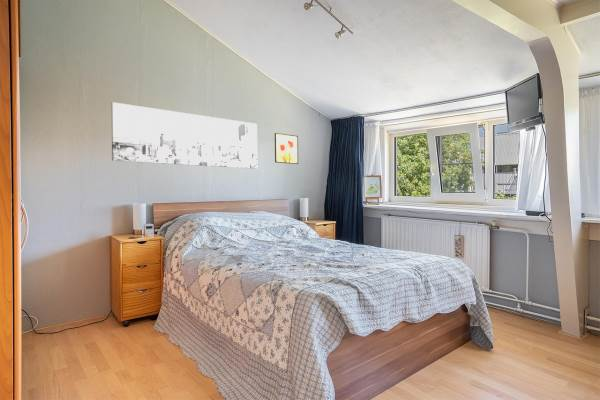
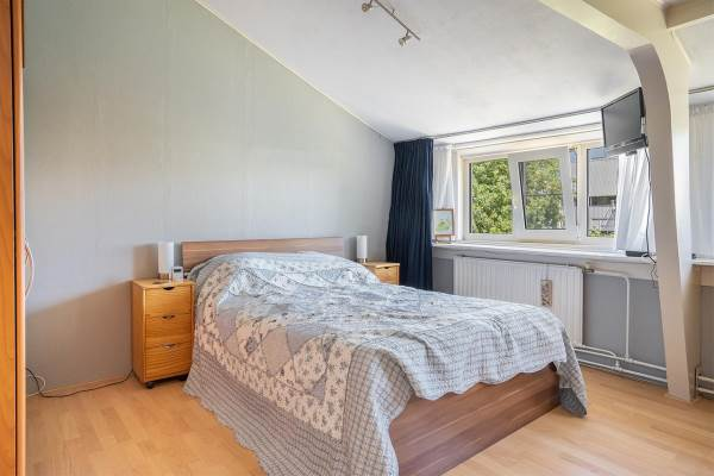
- wall art (286, 148)
- wall art (193, 139)
